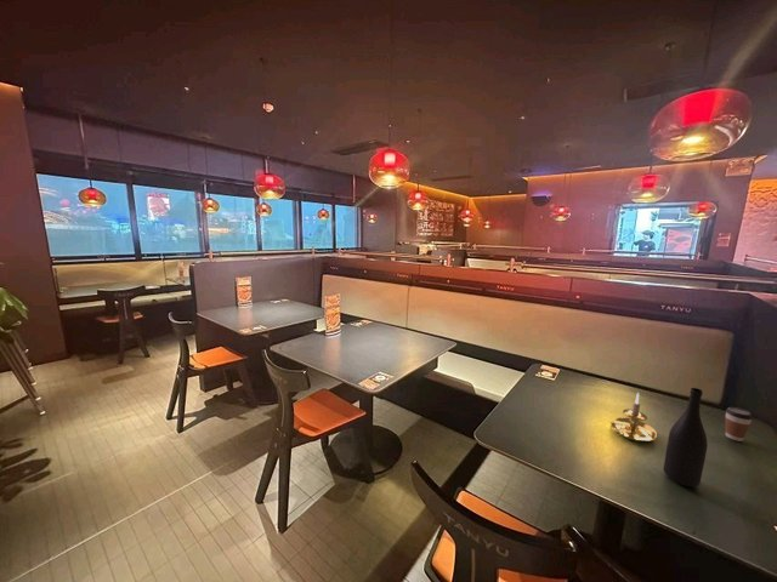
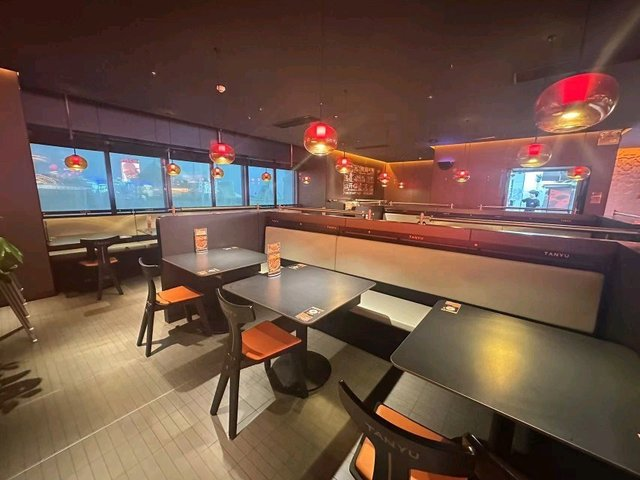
- wine bottle (688, 435)
- candle holder (634, 413)
- coffee cup (736, 424)
